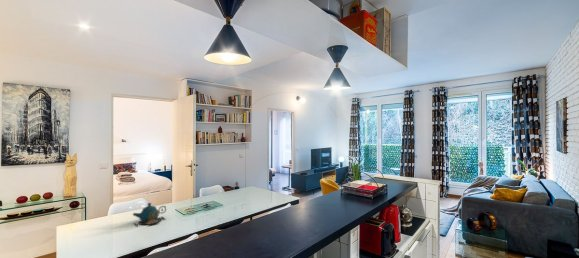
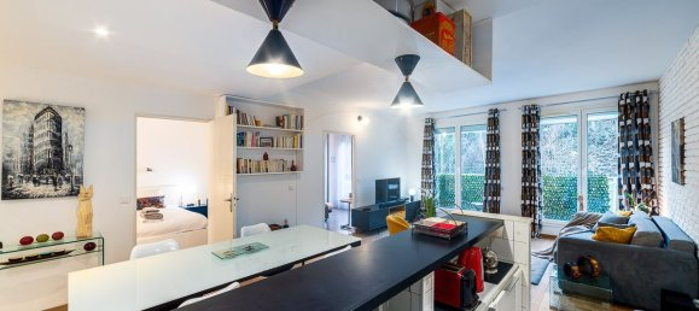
- teapot (150, 212)
